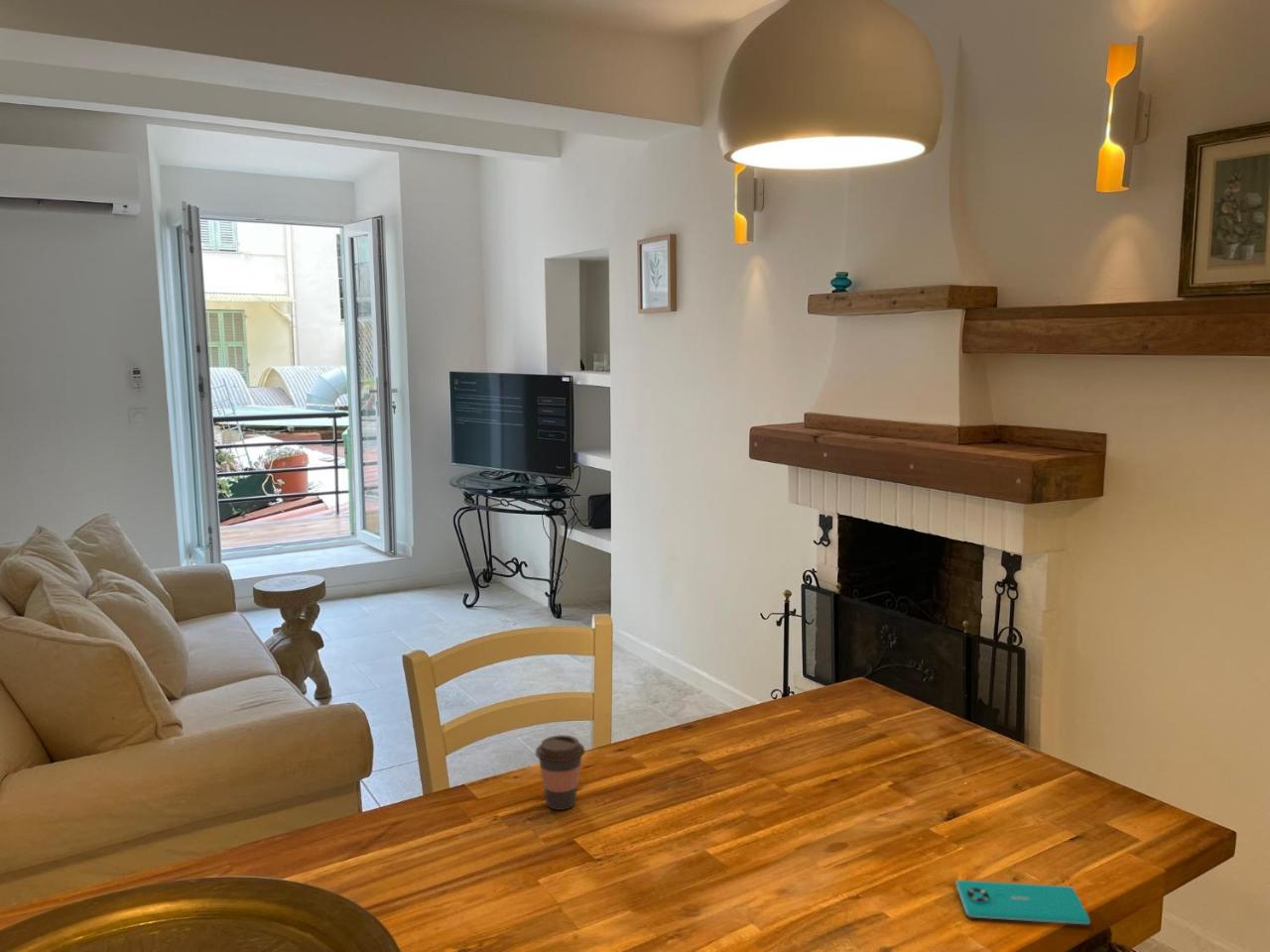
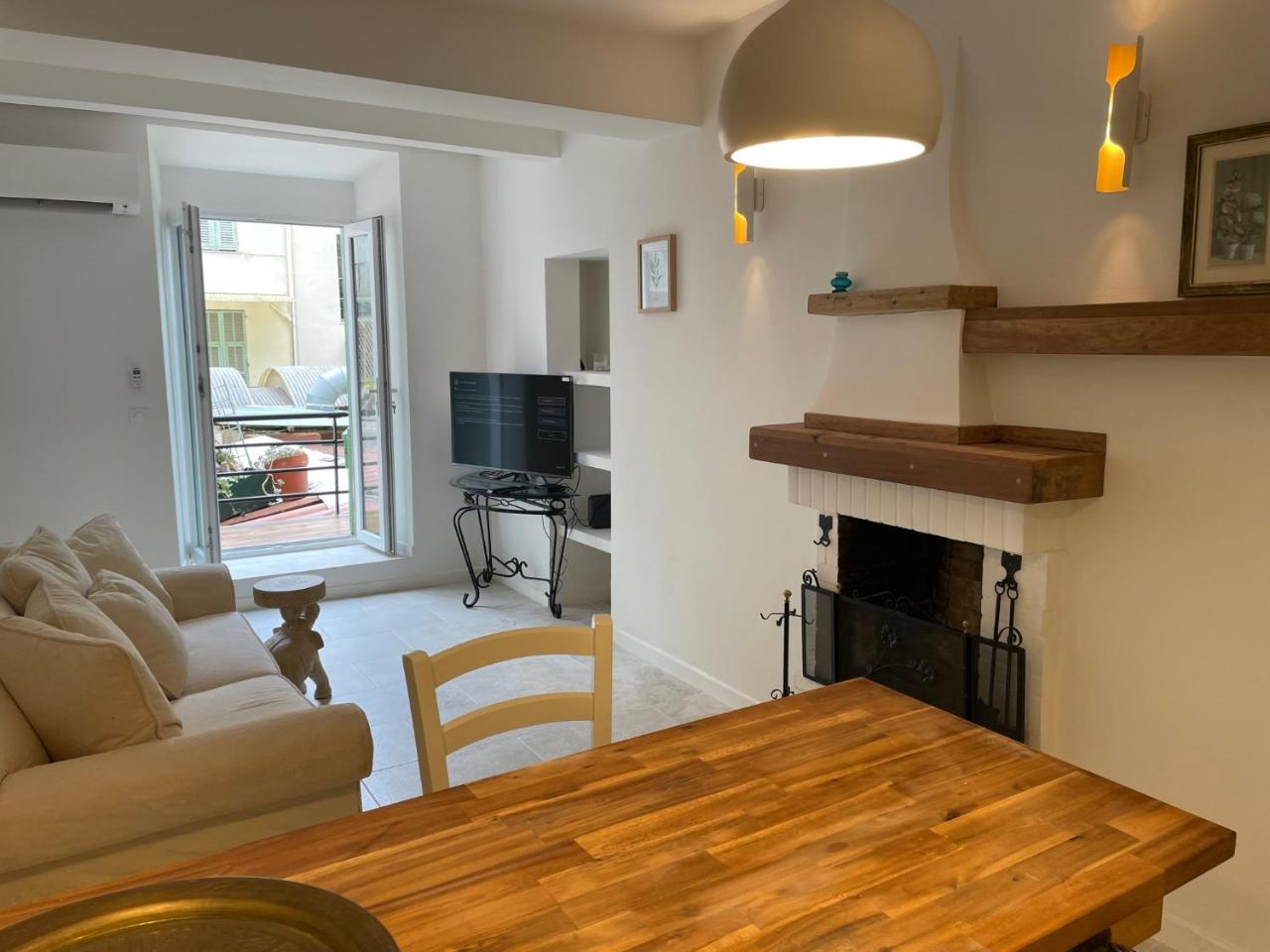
- smartphone (1020, 900)
- coffee cup (560, 773)
